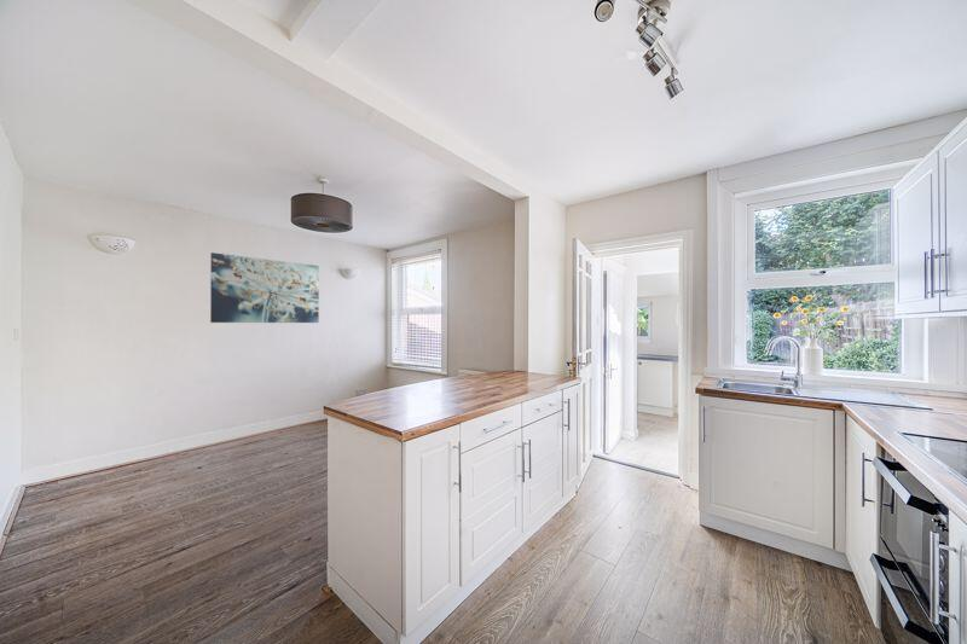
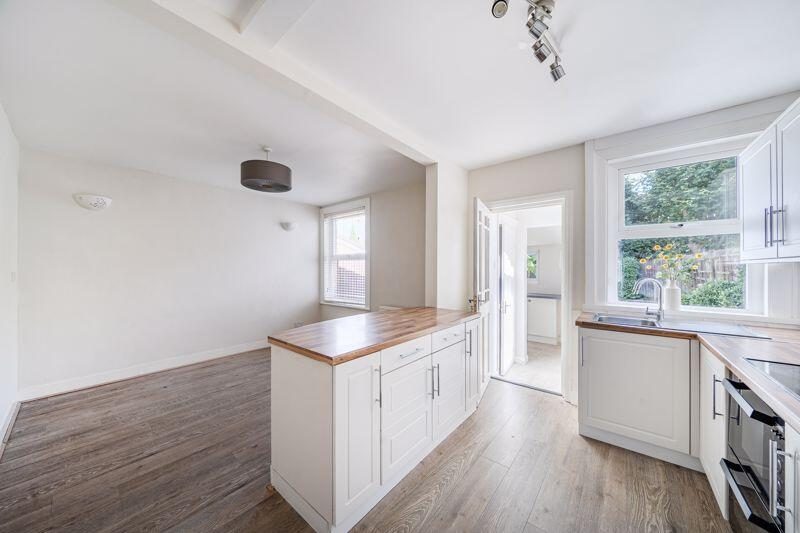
- wall art (270, 291)
